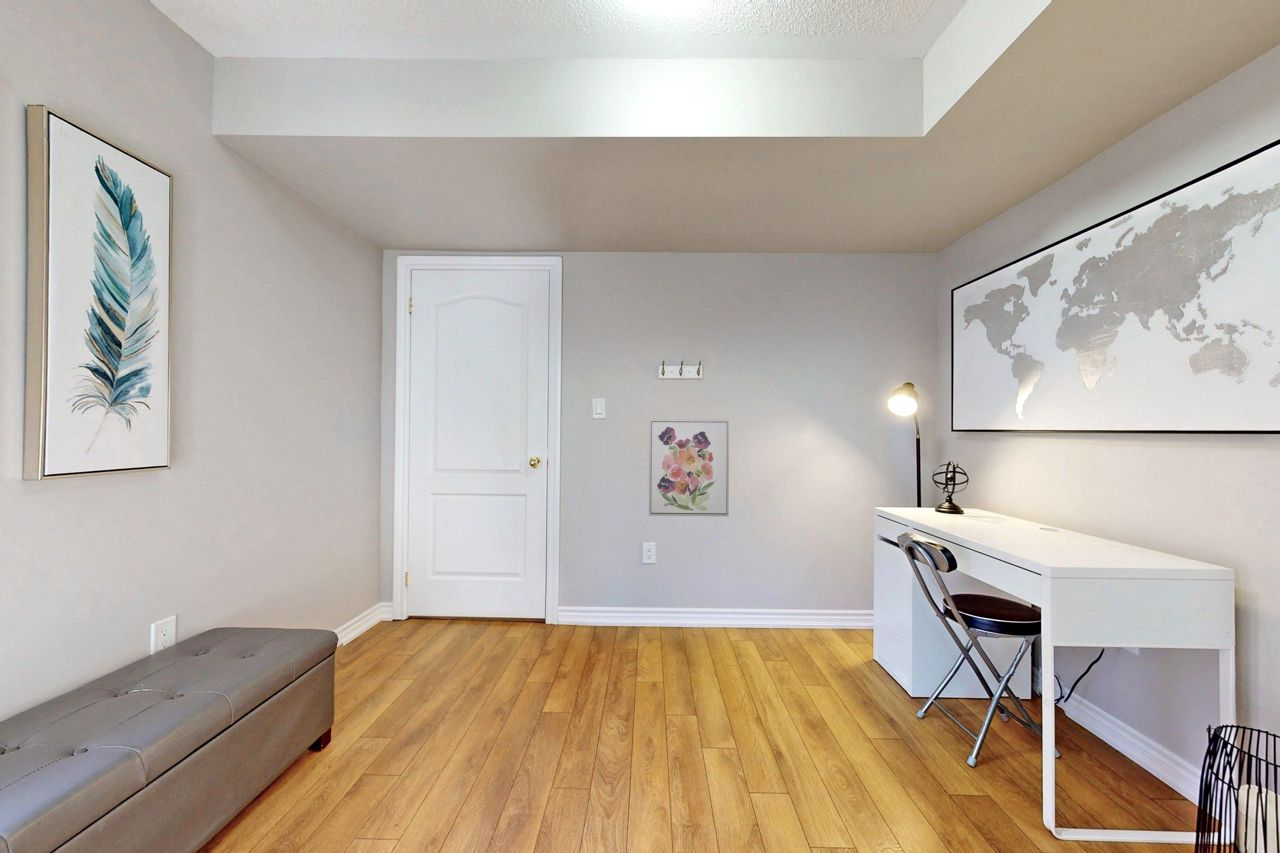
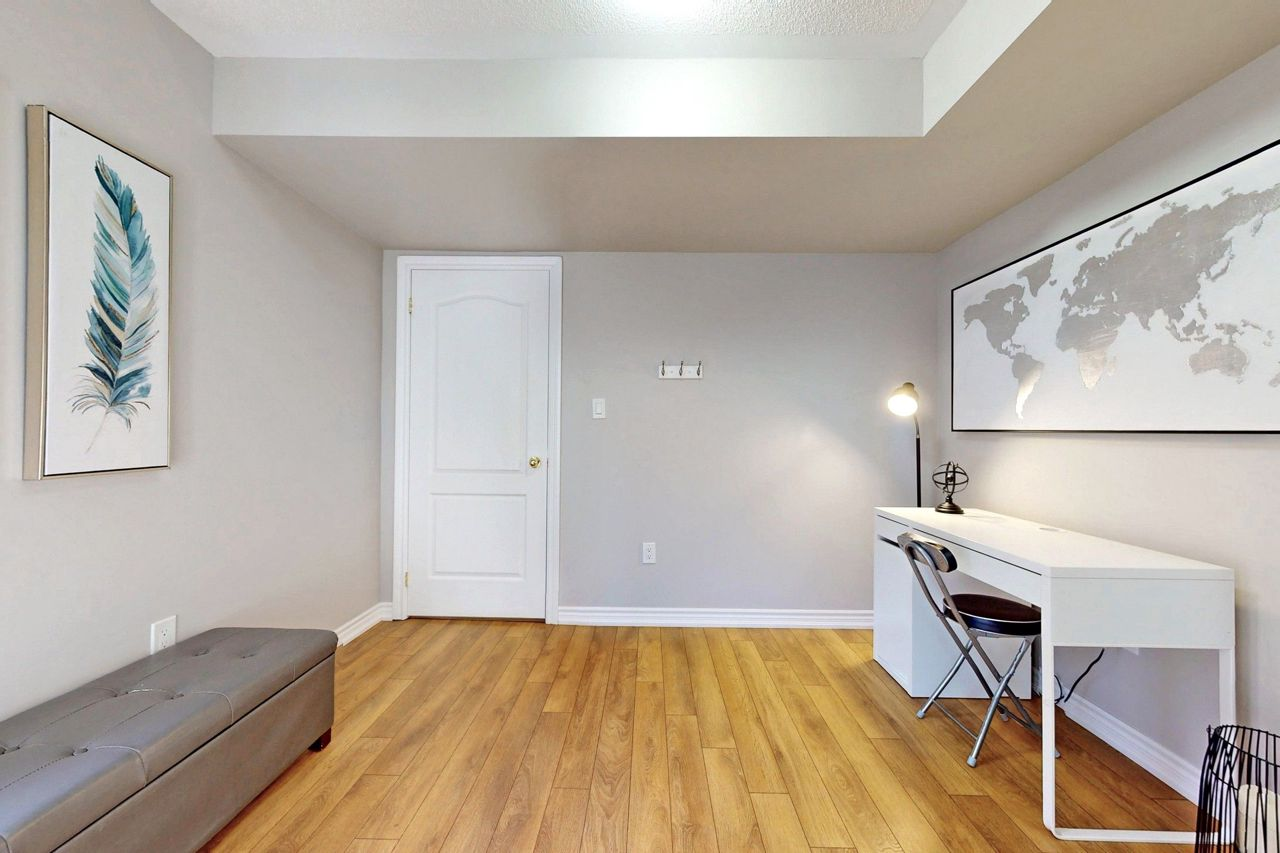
- wall art (688, 467)
